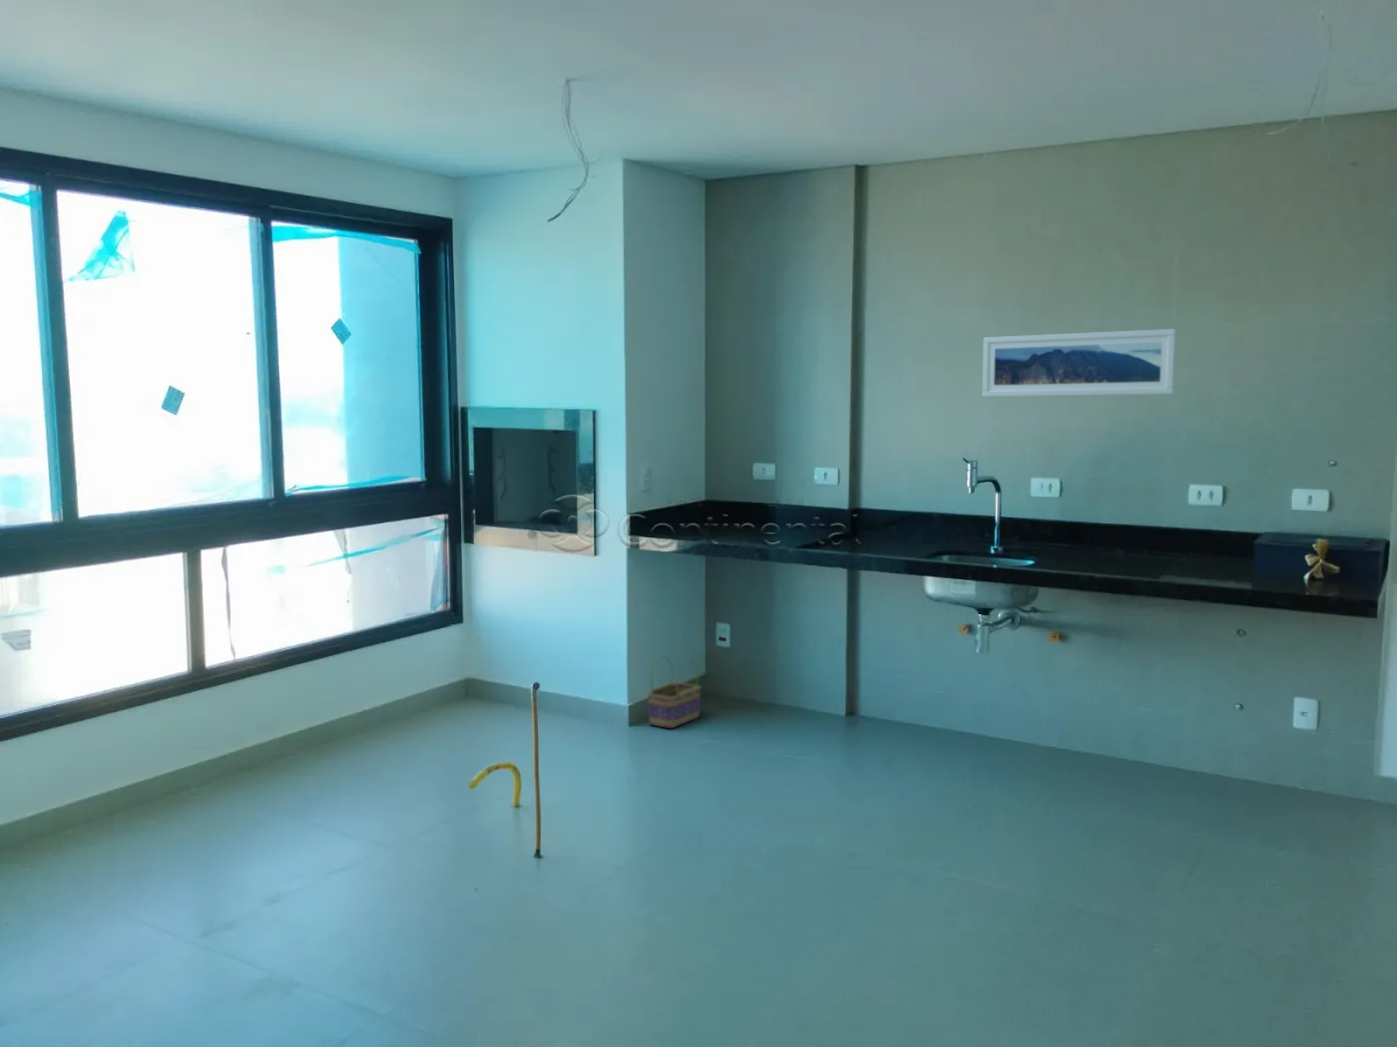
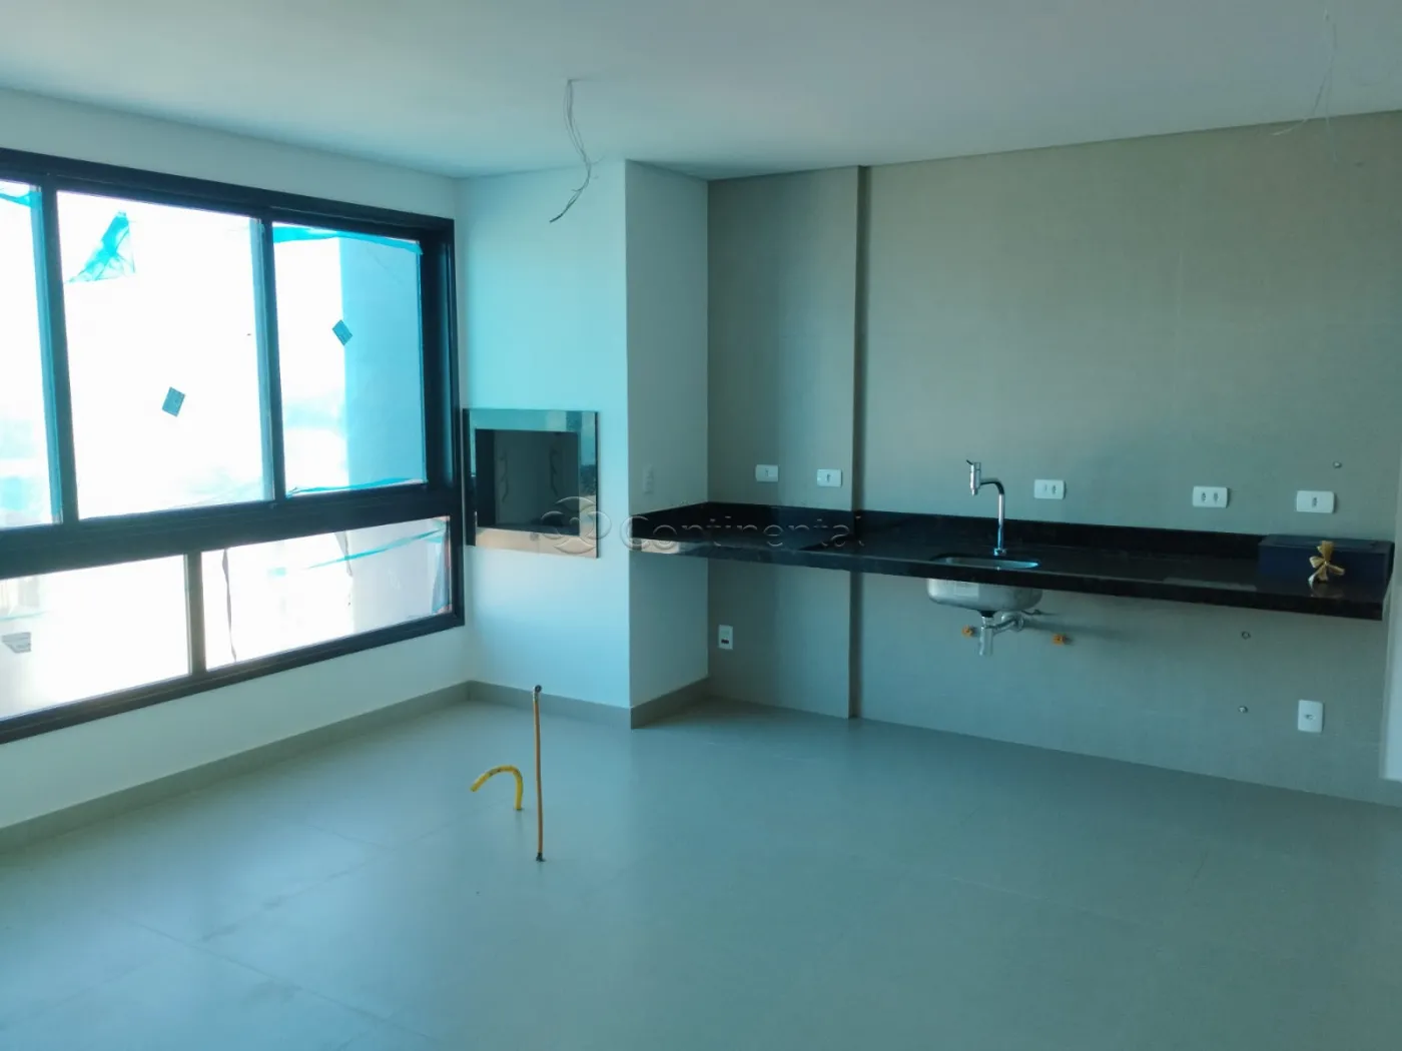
- basket (674, 690)
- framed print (1074, 364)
